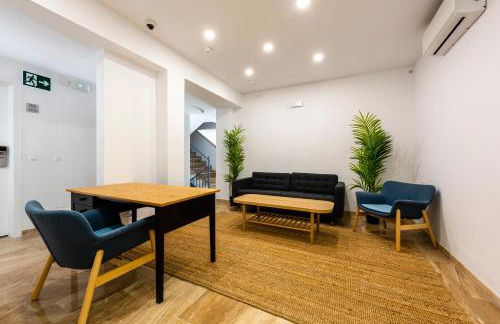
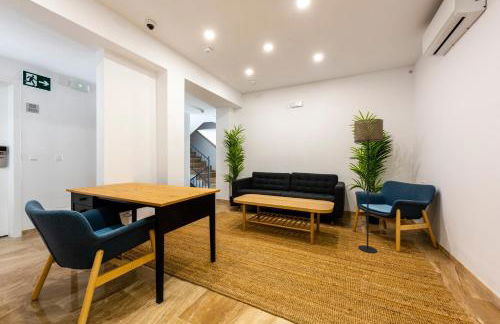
+ floor lamp (367, 185)
